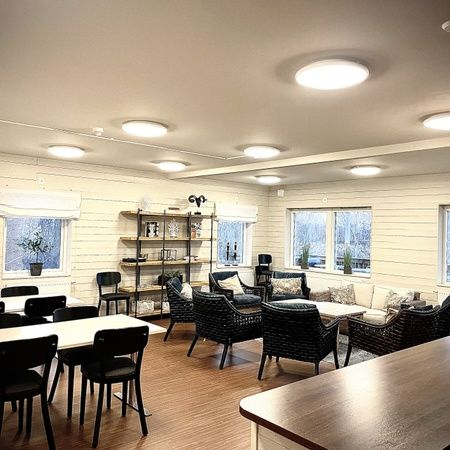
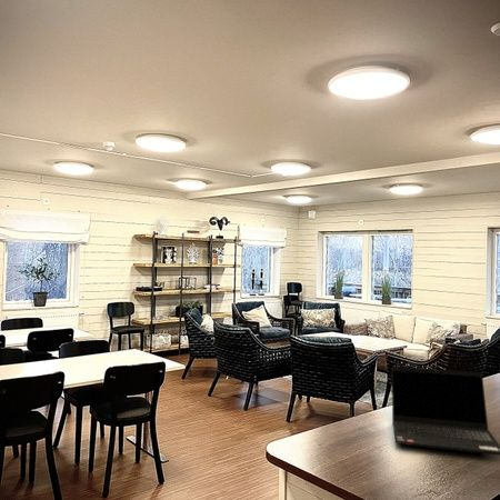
+ laptop computer (441, 406)
